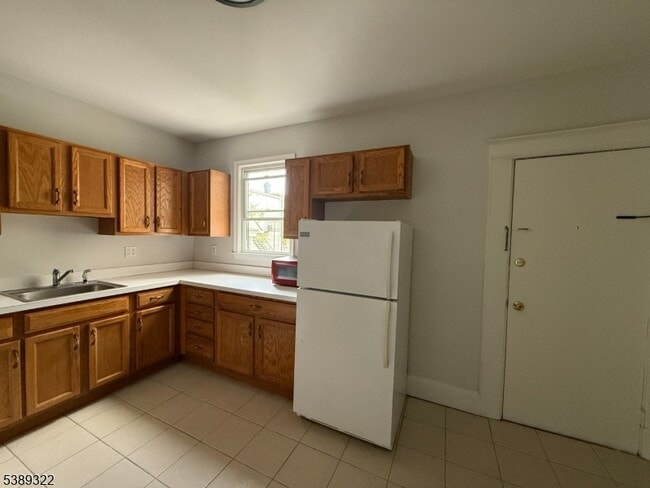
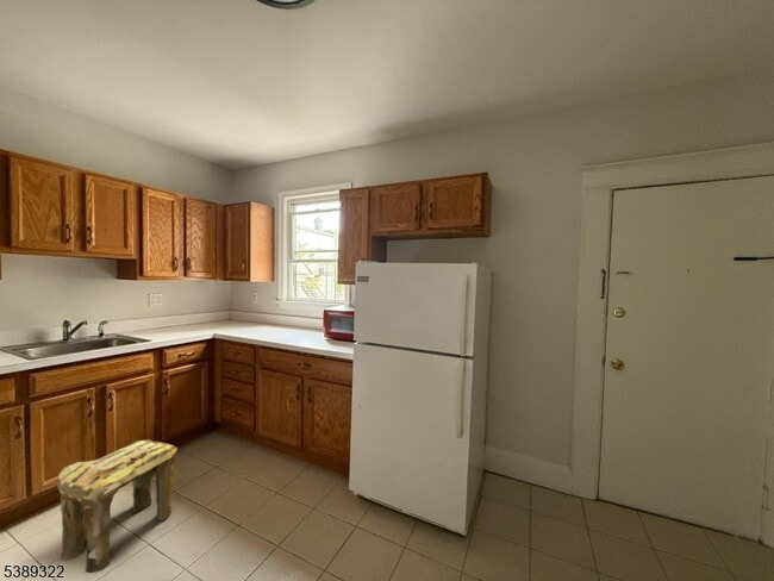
+ stool (121, 487)
